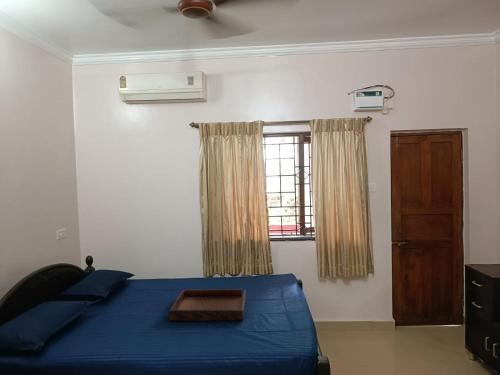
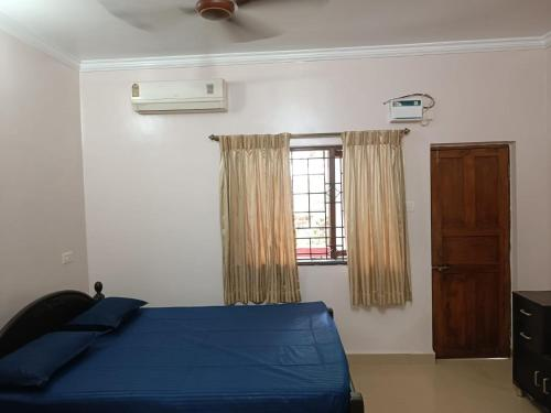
- serving tray (210, 303)
